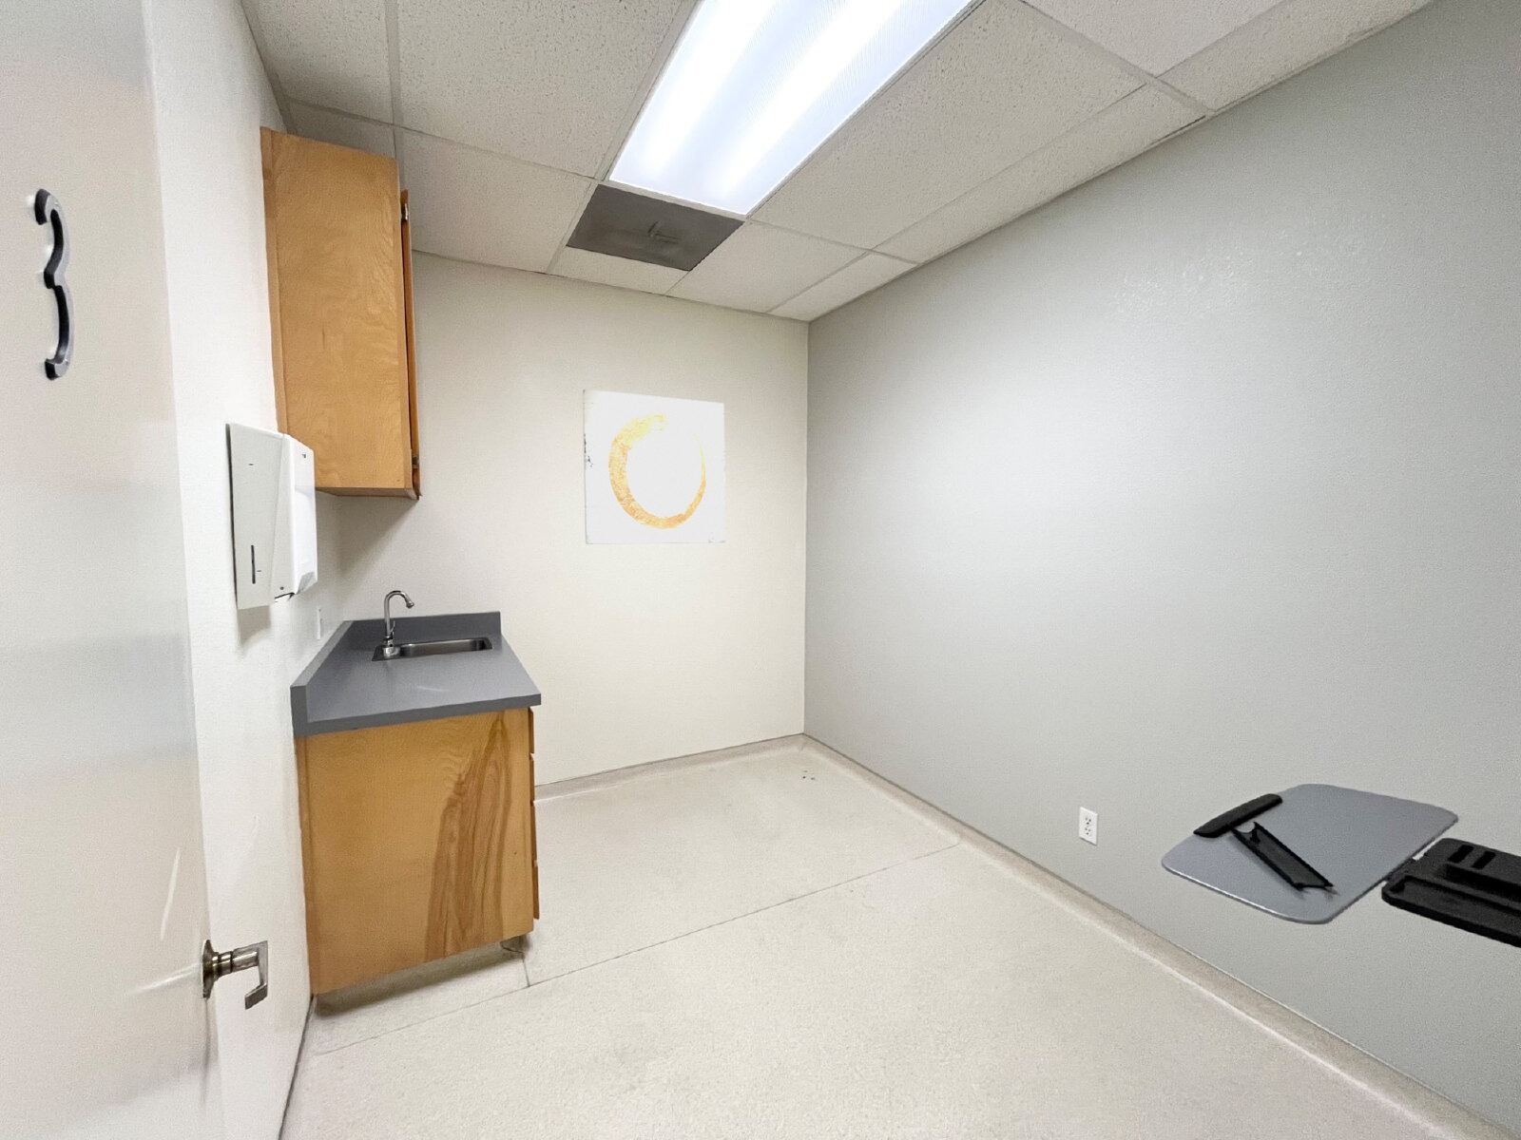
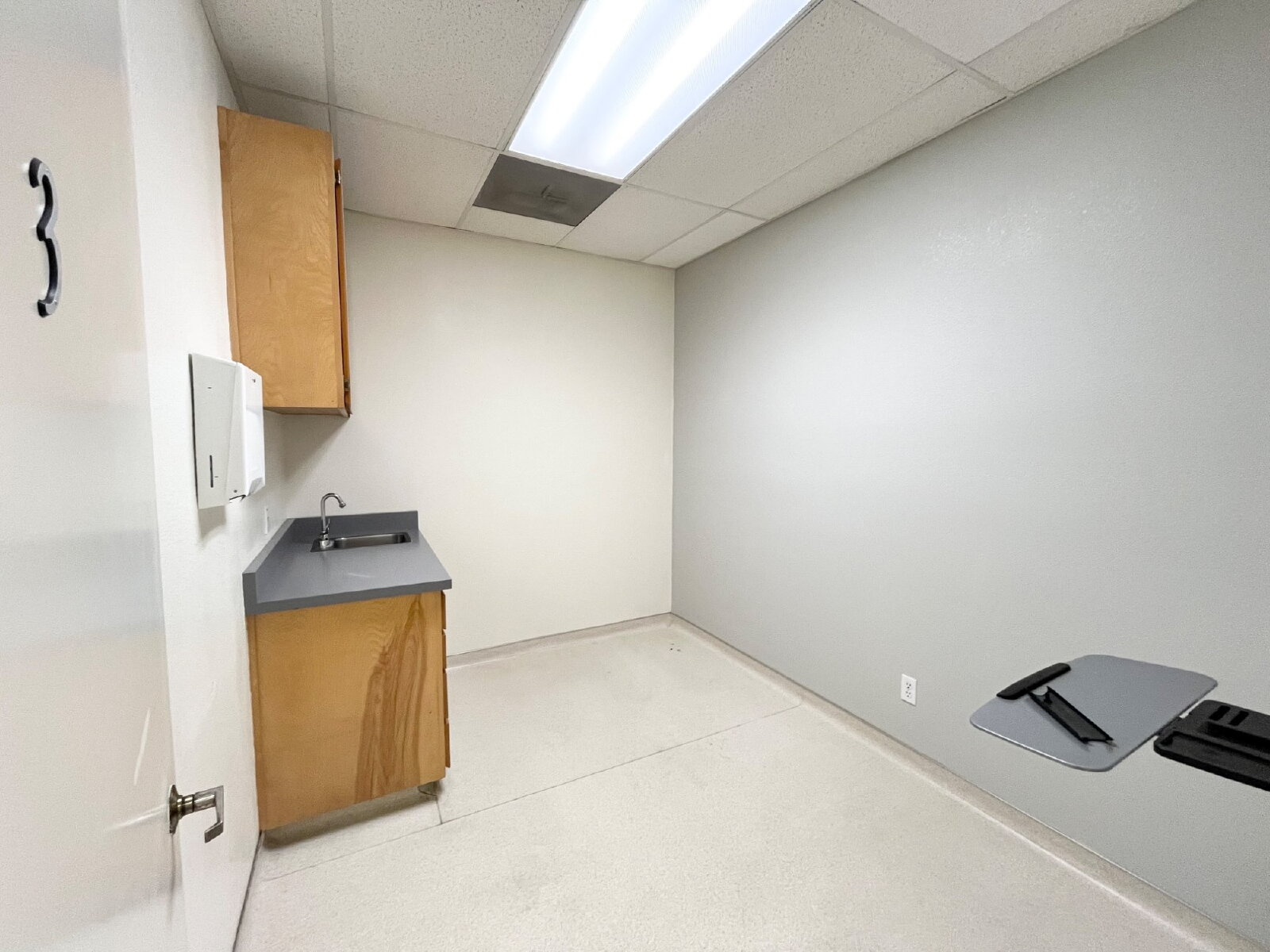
- wall art (656, 471)
